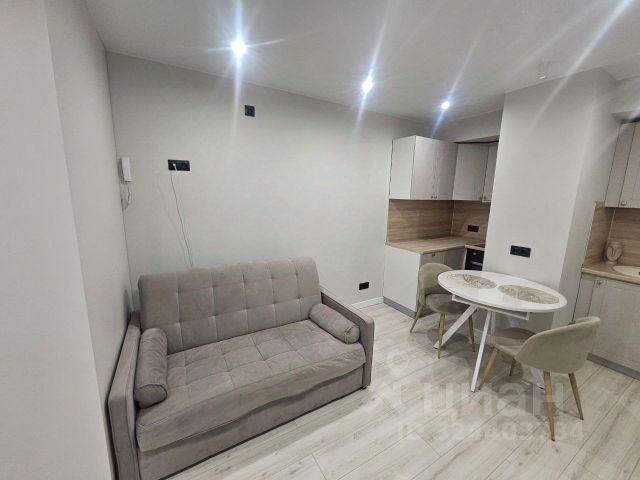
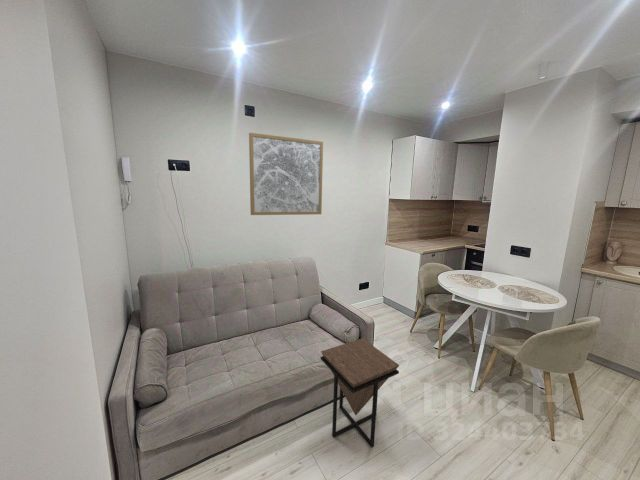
+ wall art (288, 177)
+ side table (356, 392)
